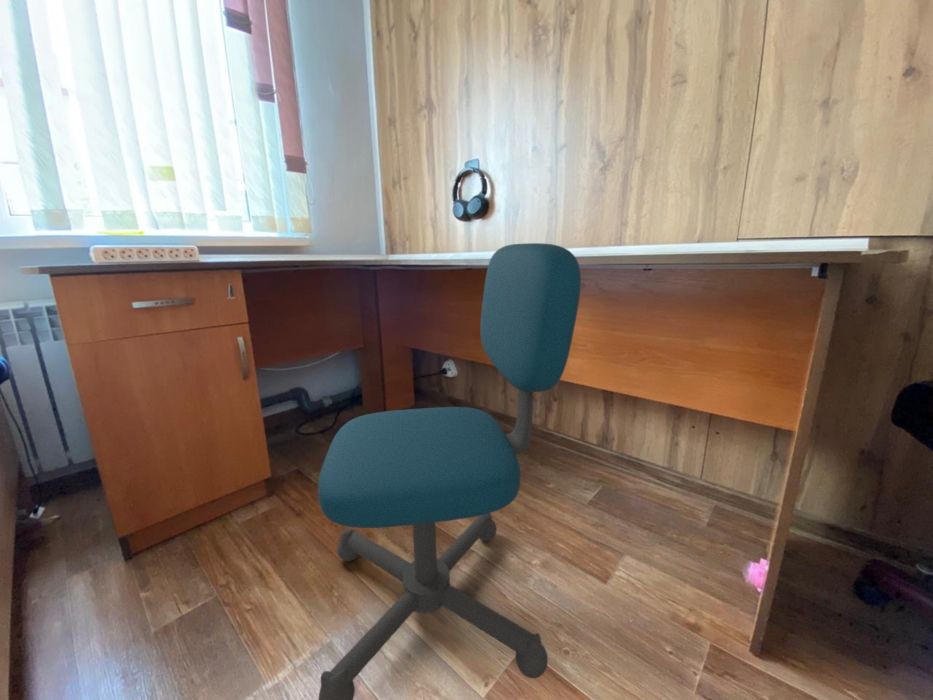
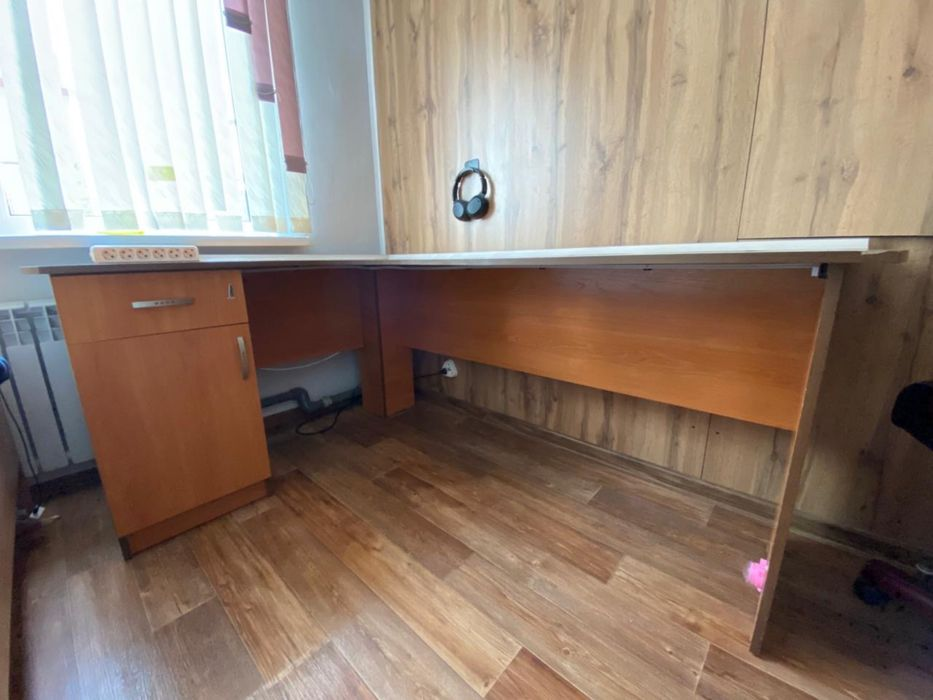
- office chair (425, 446)
